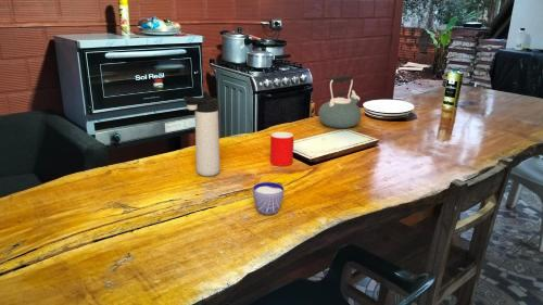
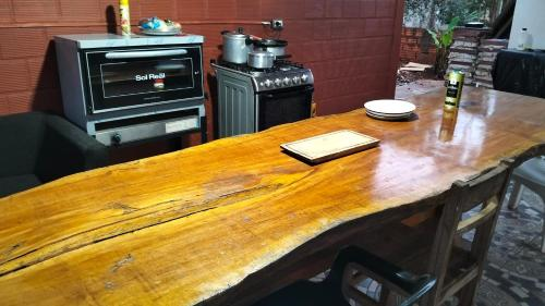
- cup (283, 148)
- kettle (343, 100)
- cup (266, 196)
- thermos bottle (202, 136)
